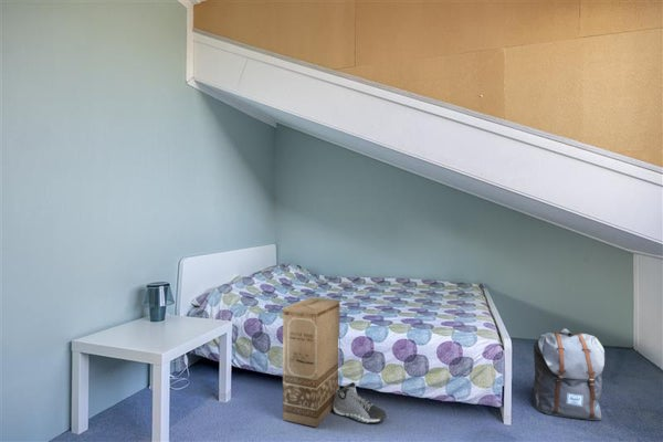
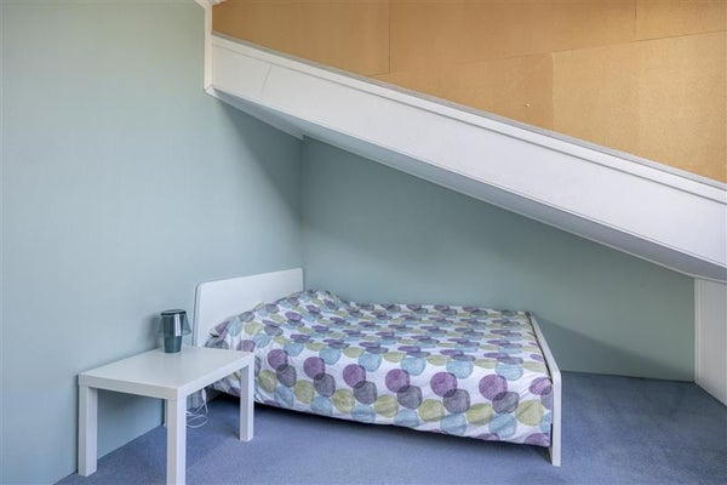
- cardboard box (313, 355)
- sneaker (358, 400)
- backpack (566, 369)
